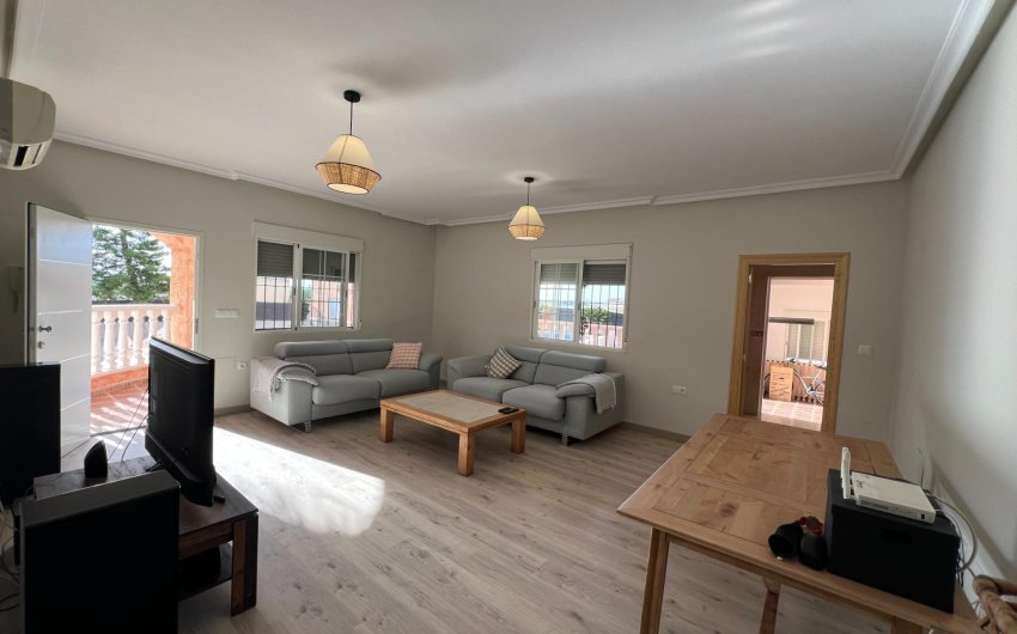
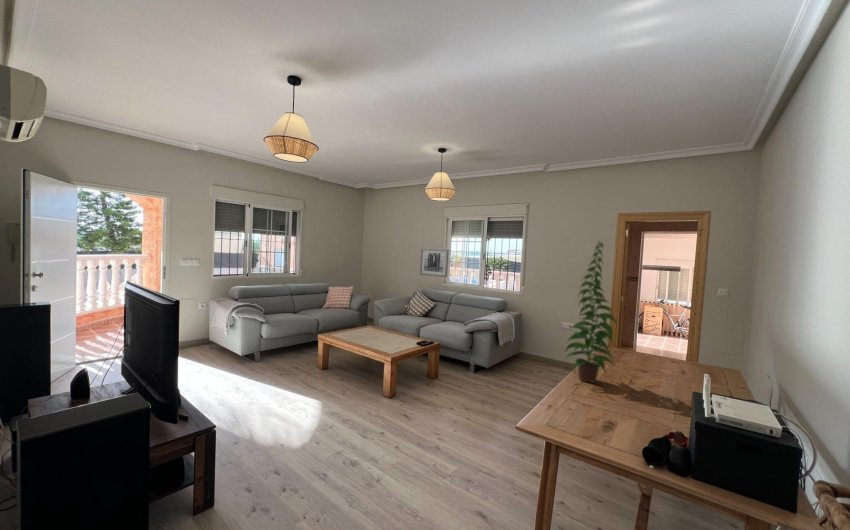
+ plant (592, 310)
+ wall art (433, 262)
